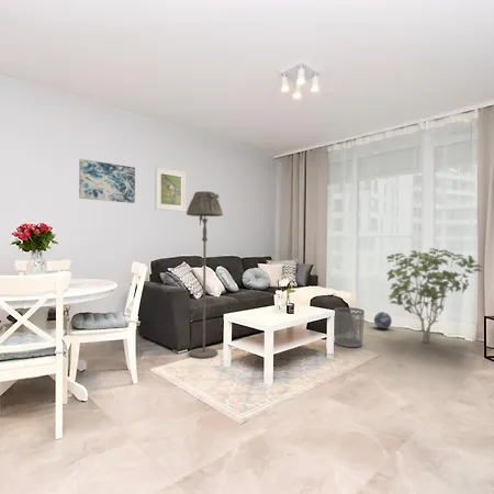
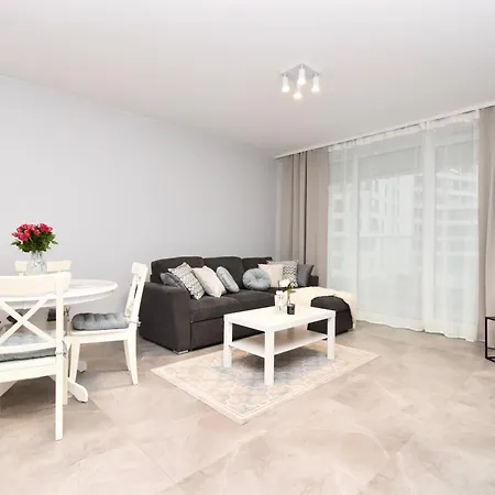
- waste bin (348, 326)
- floor lamp (204, 272)
- shrub (428, 295)
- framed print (170, 190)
- decorative ball (382, 319)
- wall art (108, 182)
